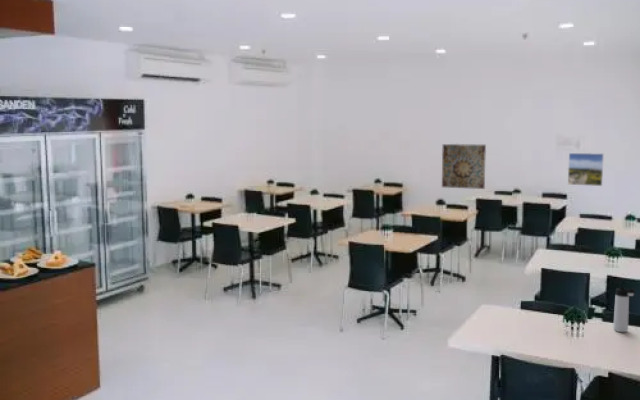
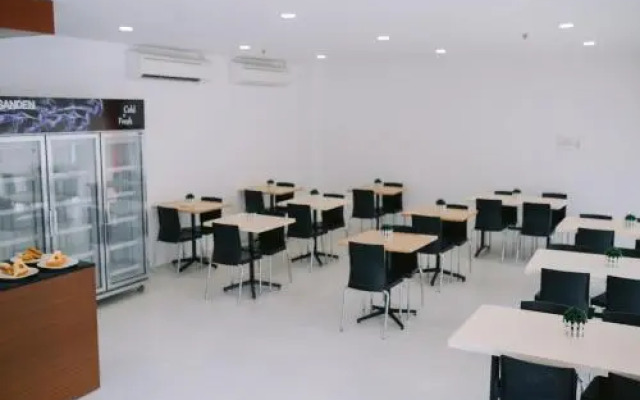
- wall art (463, 166)
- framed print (585, 169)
- thermos bottle (624, 309)
